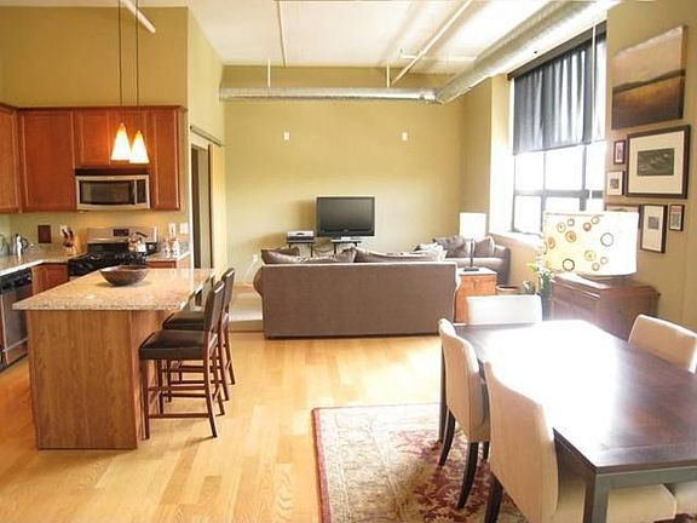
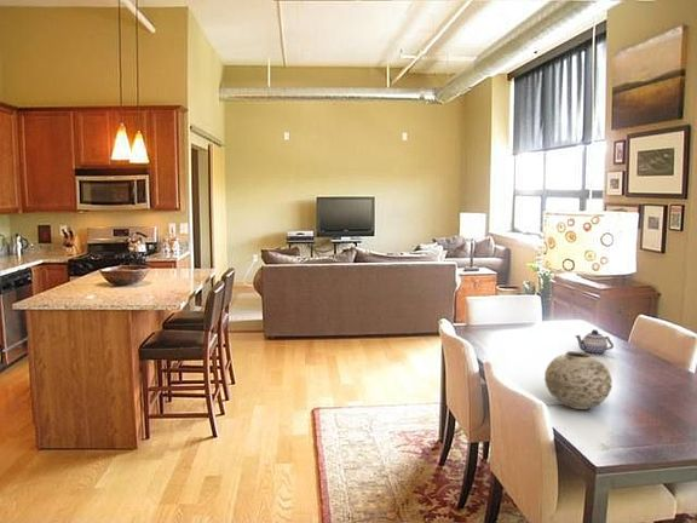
+ teapot (593, 341)
+ vase (577, 379)
